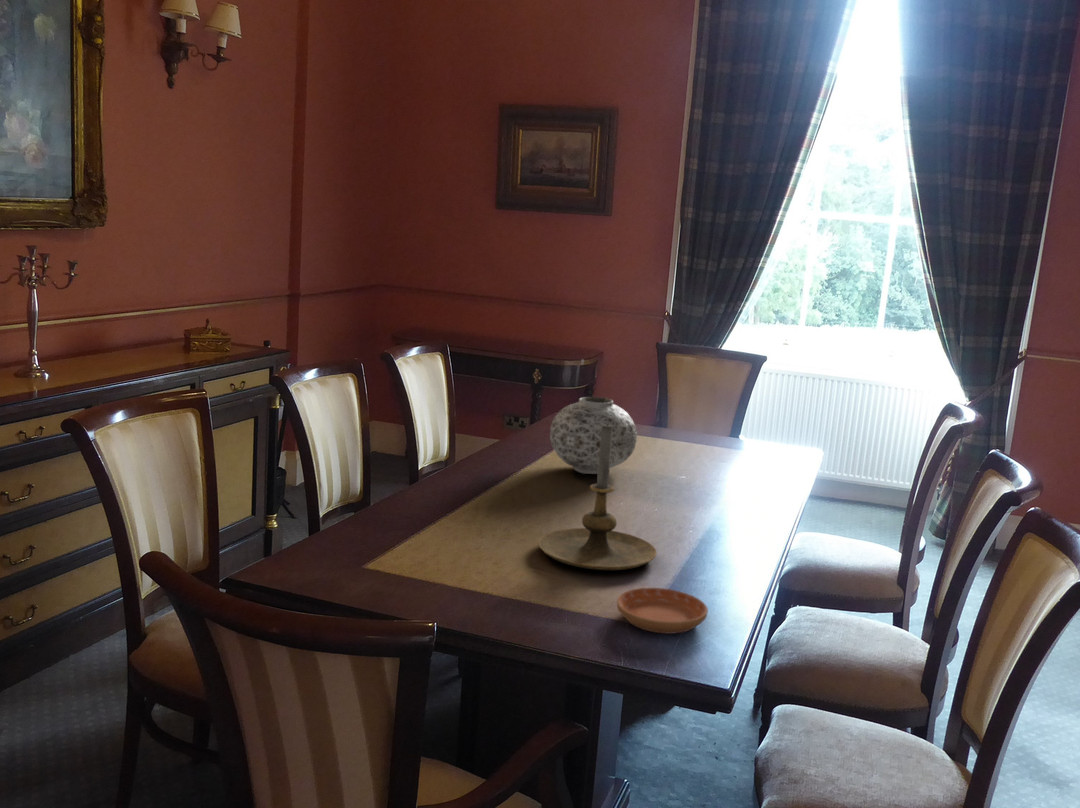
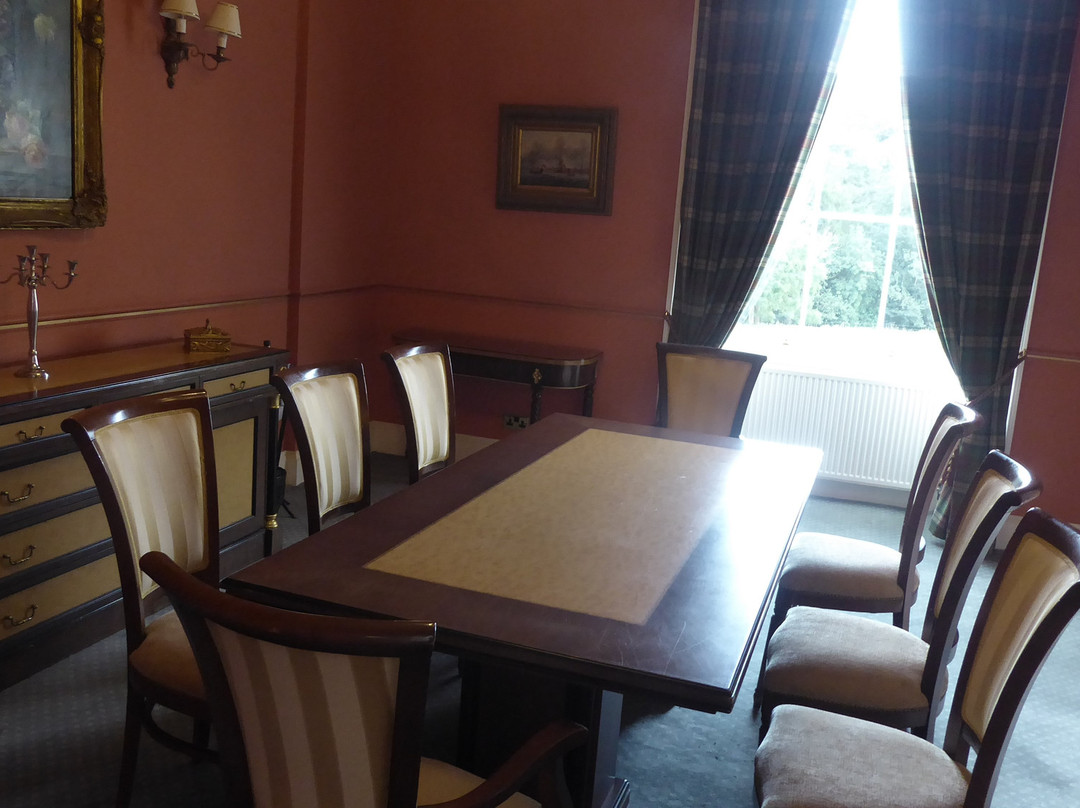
- saucer (661, 611)
- vase (593, 435)
- candle holder (601, 489)
